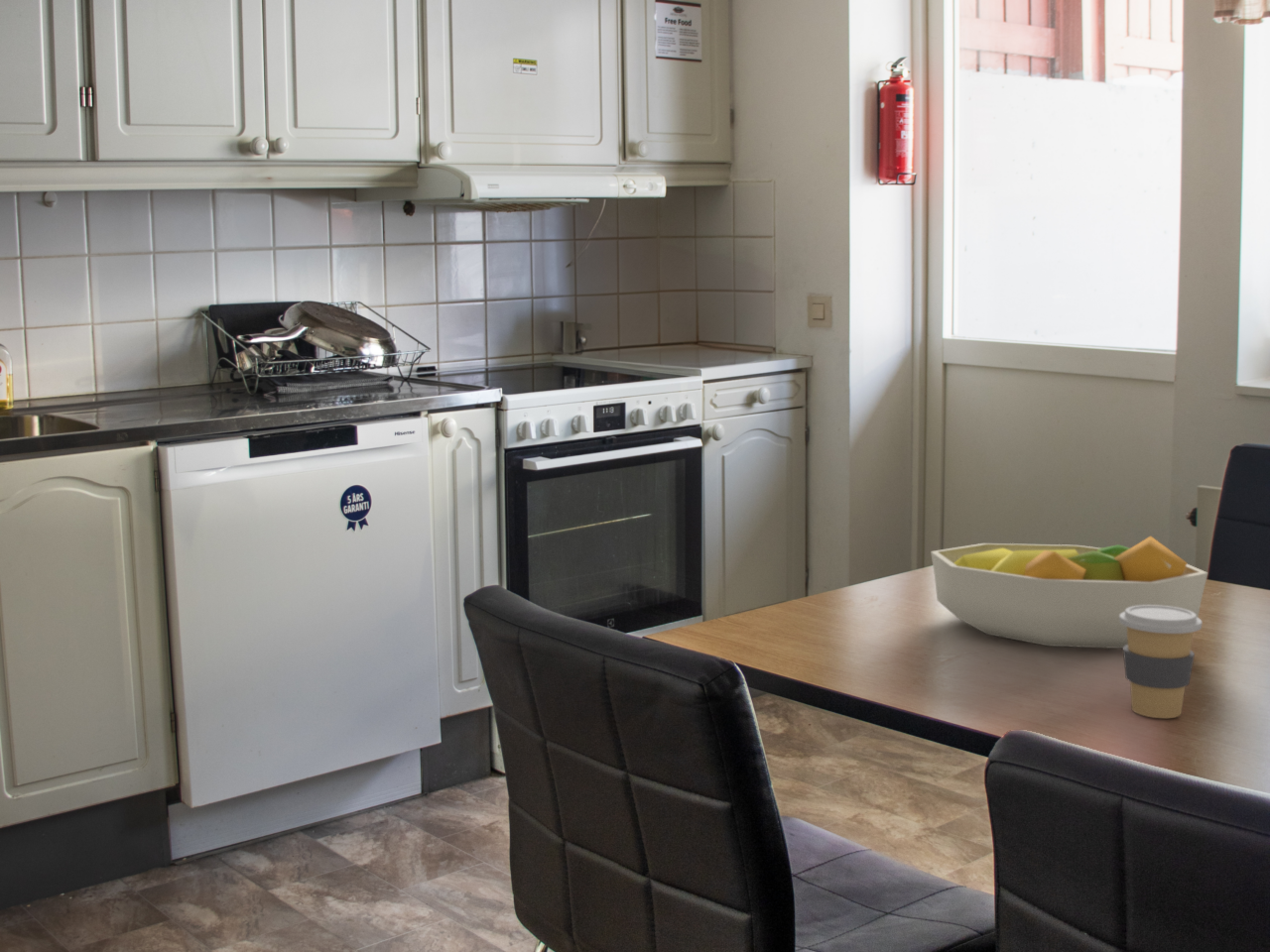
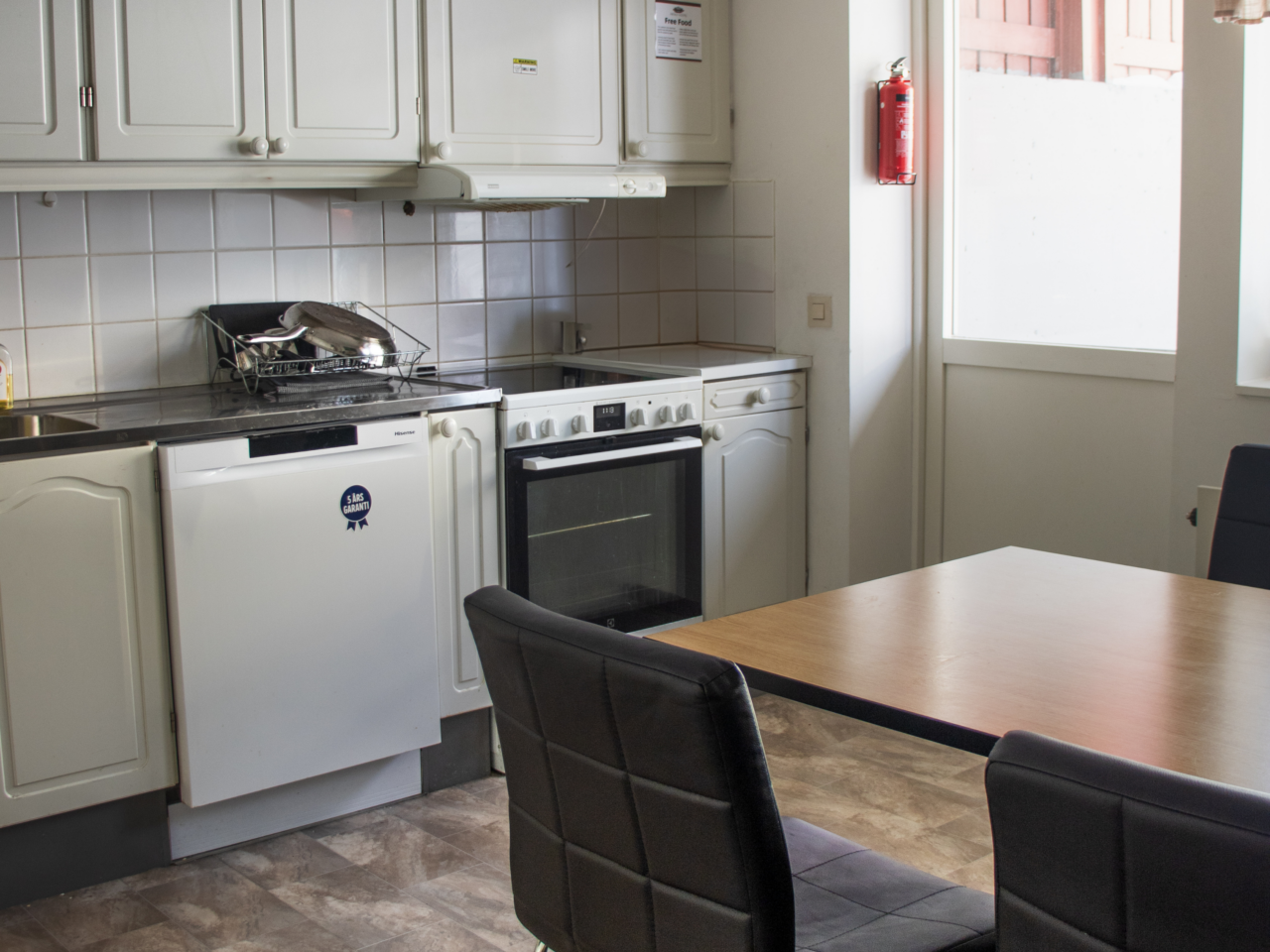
- fruit bowl (1062, 580)
- coffee cup (1158, 661)
